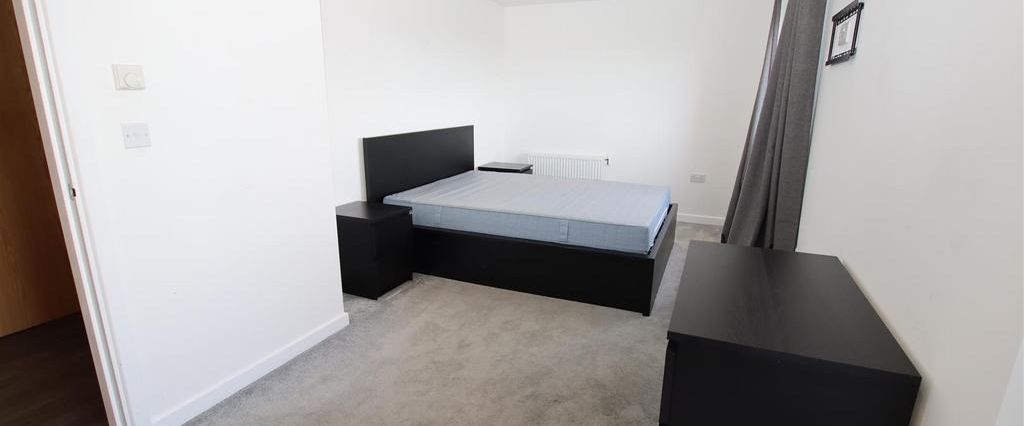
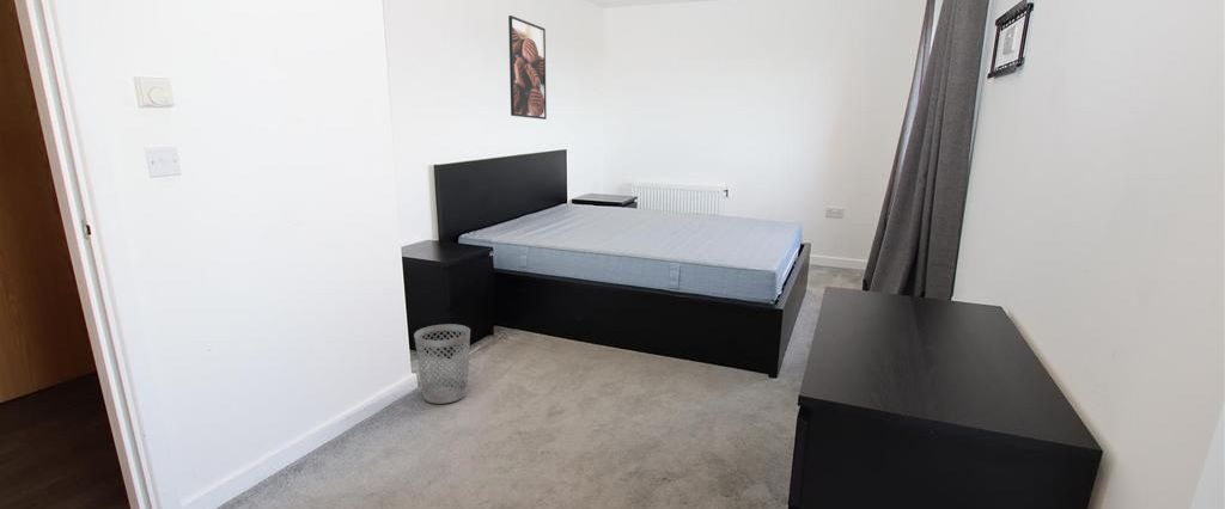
+ wastebasket (444, 363)
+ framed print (528, 70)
